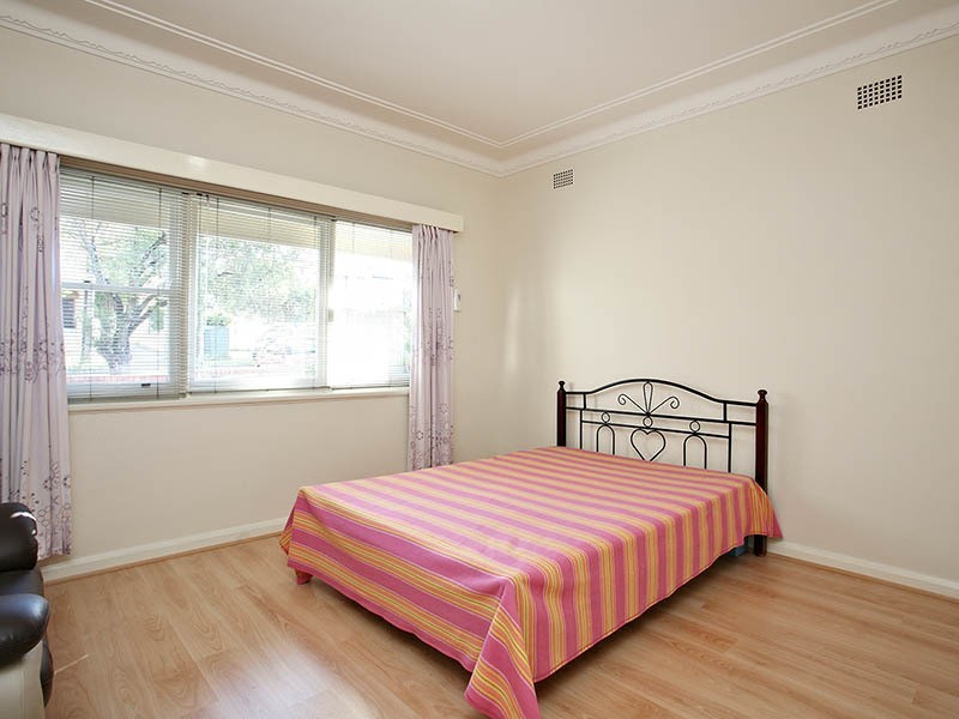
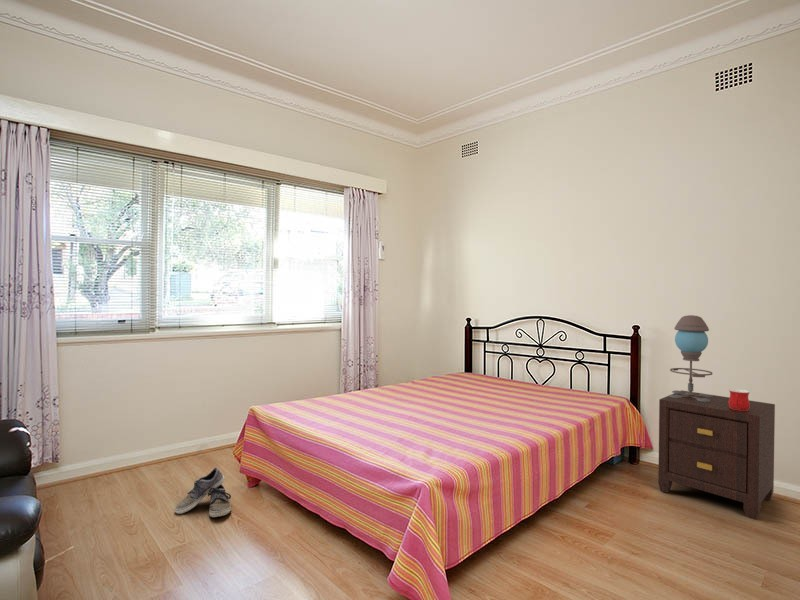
+ table lamp (691, 355)
+ mug (738, 399)
+ shoe (203, 493)
+ nightstand (714, 448)
